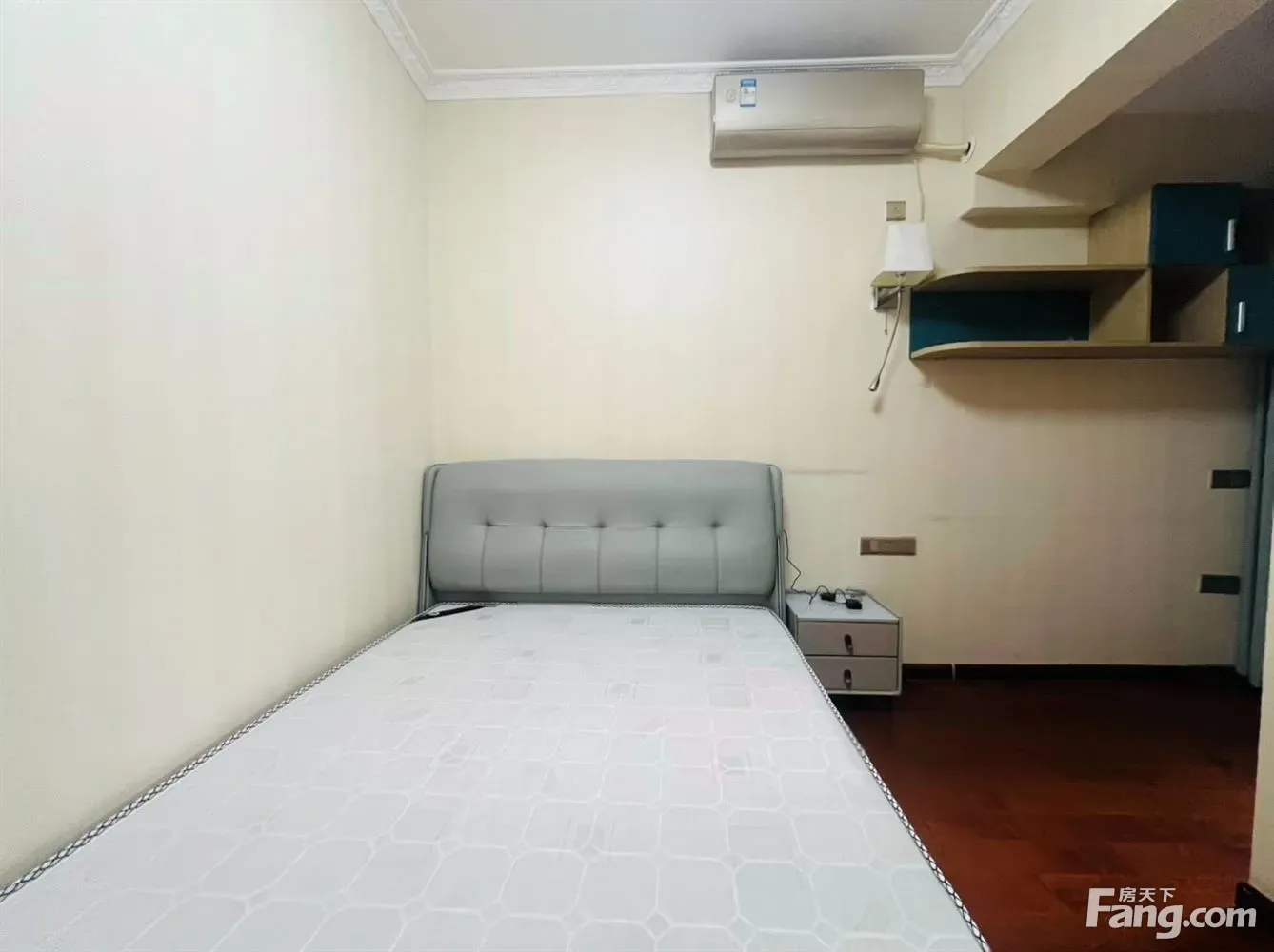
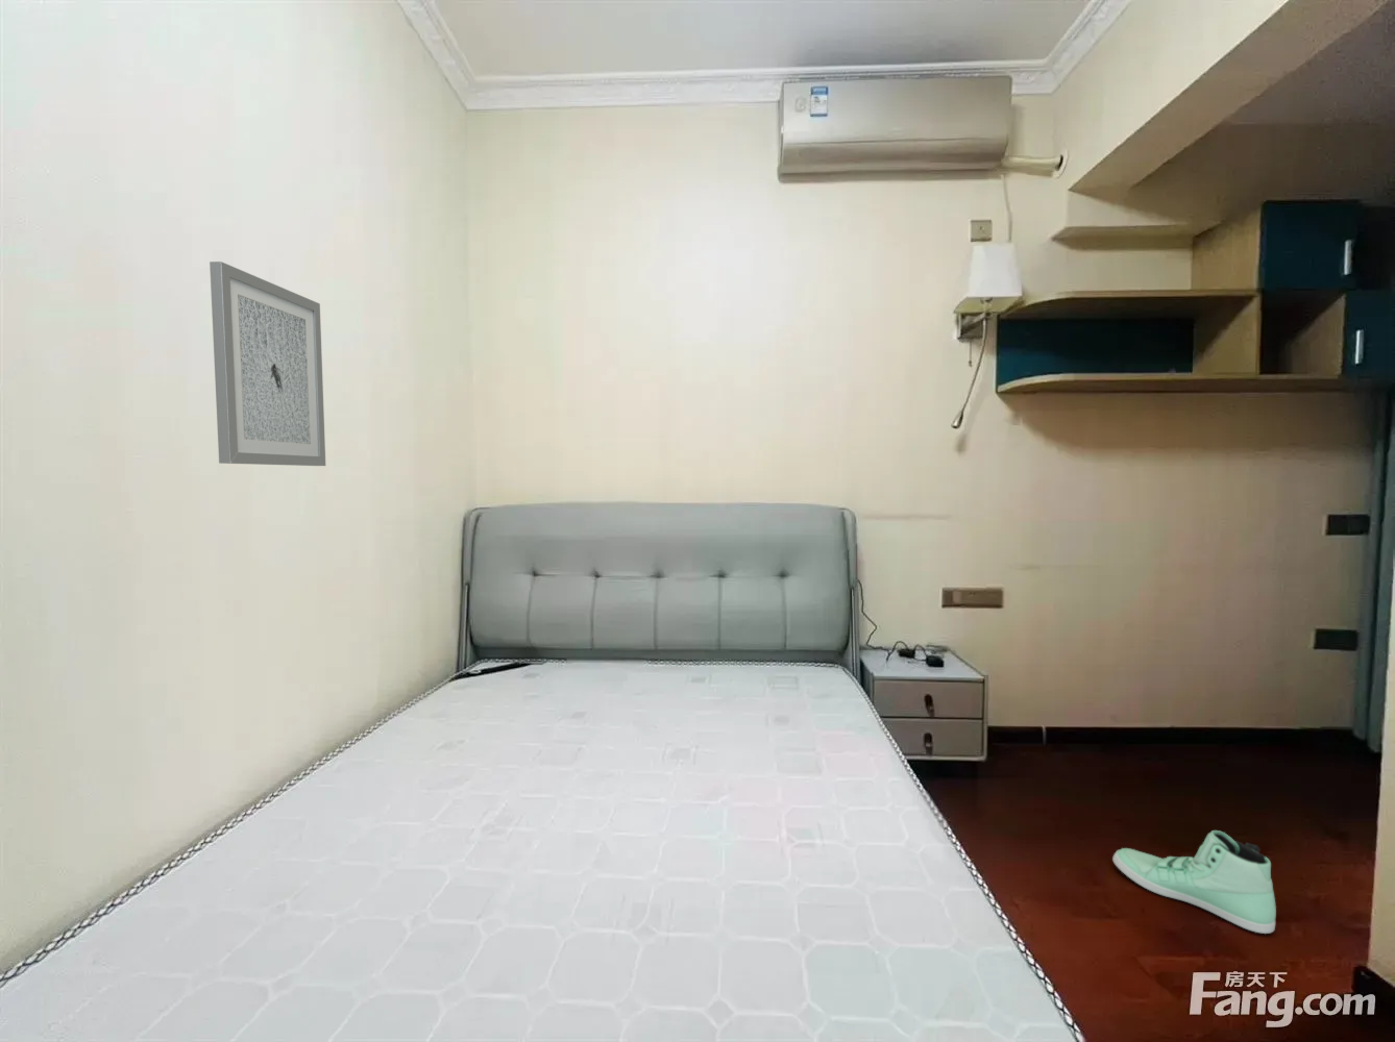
+ wall art (274, 375)
+ sneaker (1189, 859)
